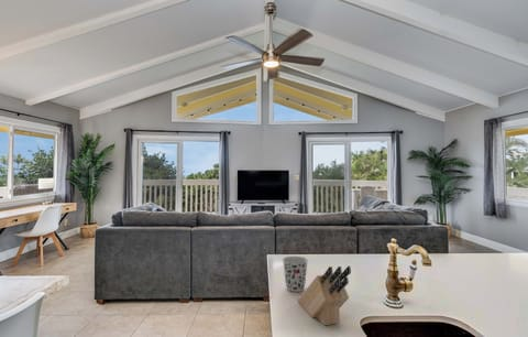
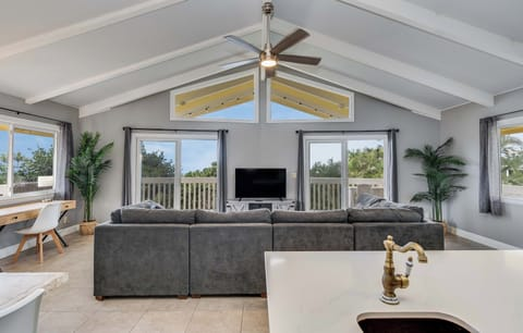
- knife block (323, 286)
- cup (295, 273)
